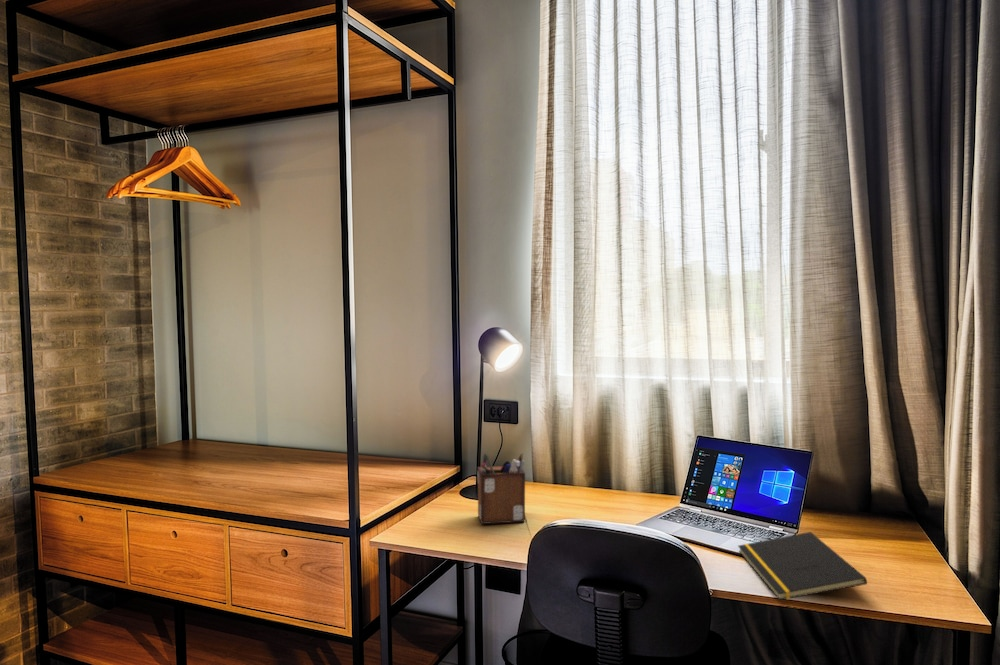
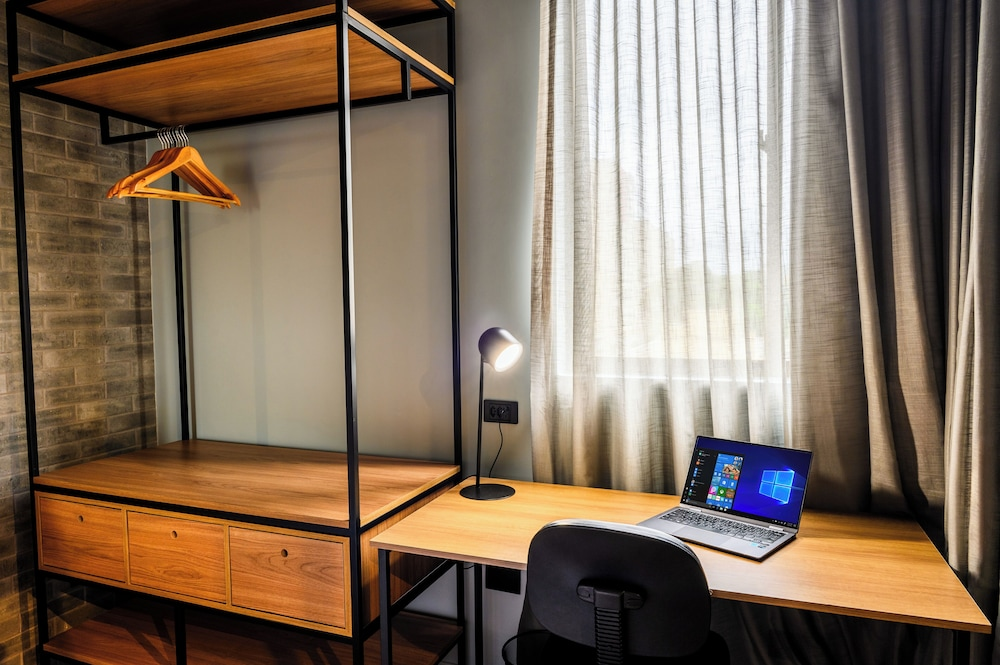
- notepad (796, 563)
- desk organizer (501, 484)
